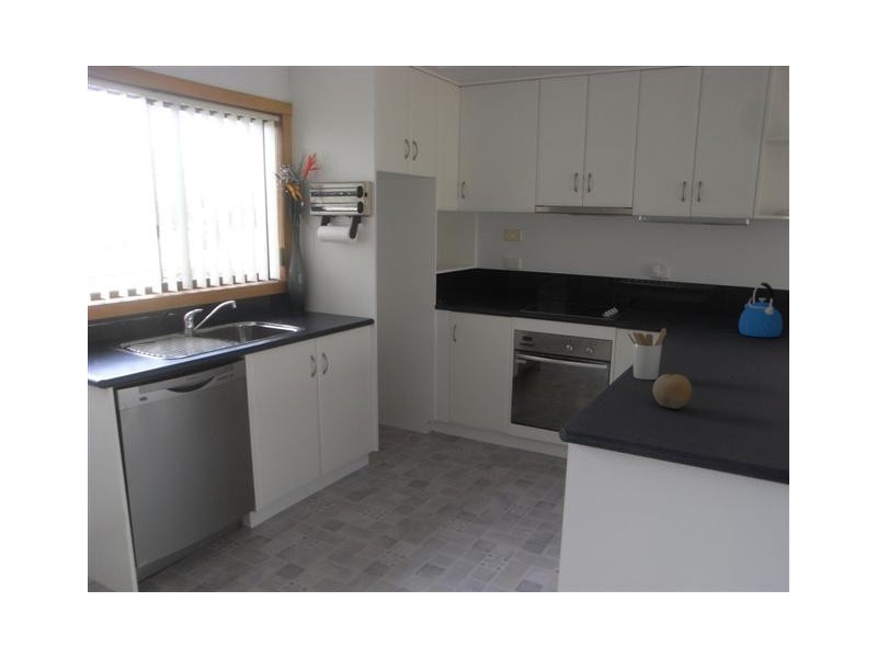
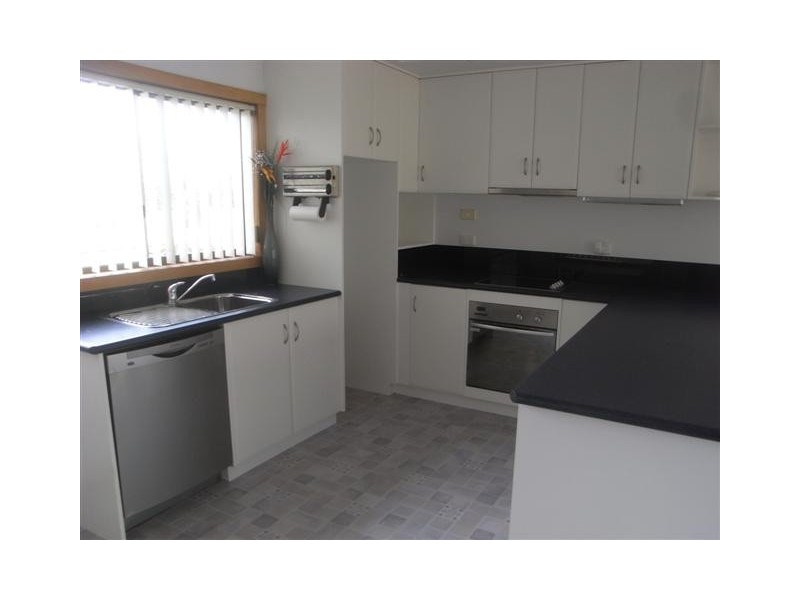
- kettle (759, 307)
- fruit (672, 390)
- utensil holder (645, 353)
